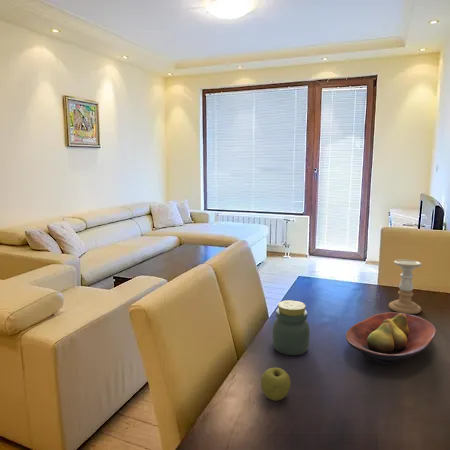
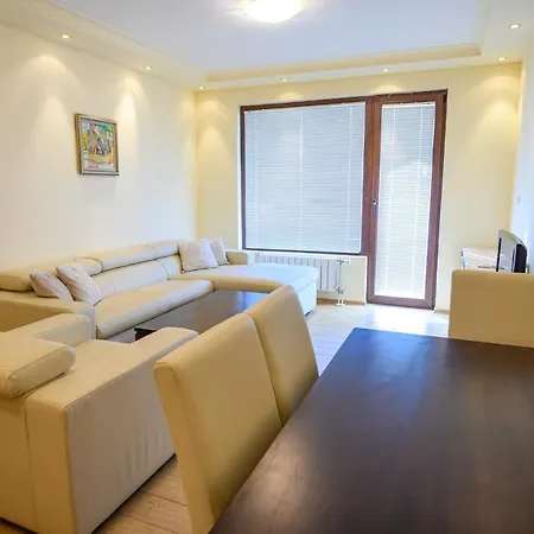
- fruit bowl (391, 333)
- candle holder (406, 285)
- apple (275, 384)
- jar (291, 326)
